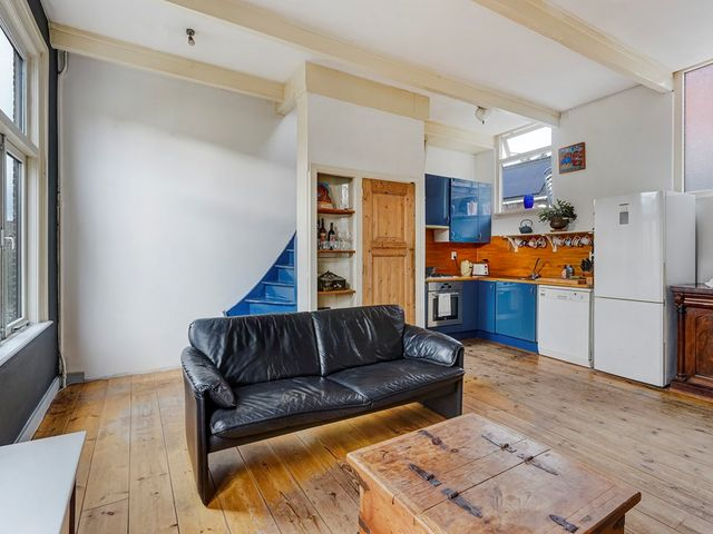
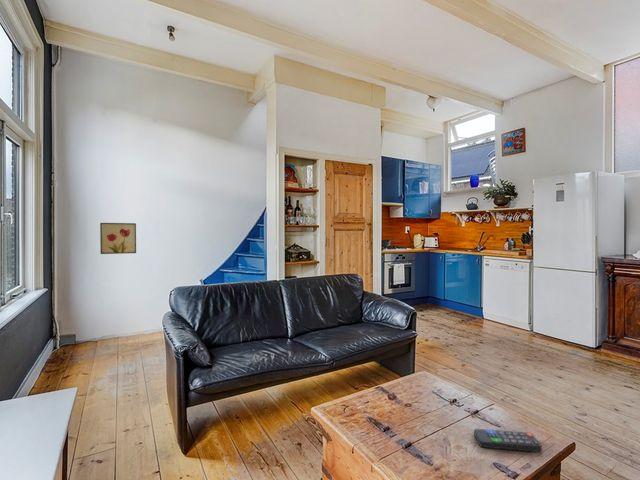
+ remote control (506, 439)
+ wall art (118, 238)
